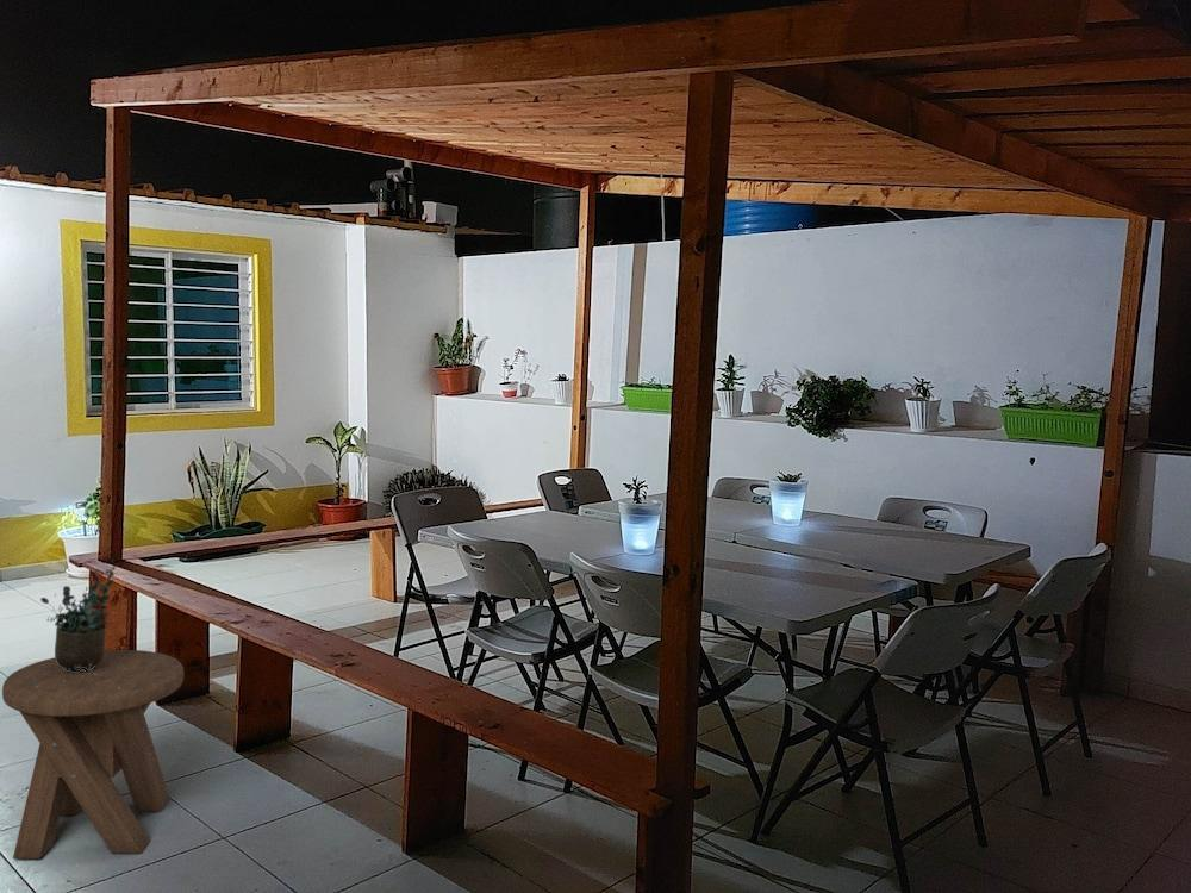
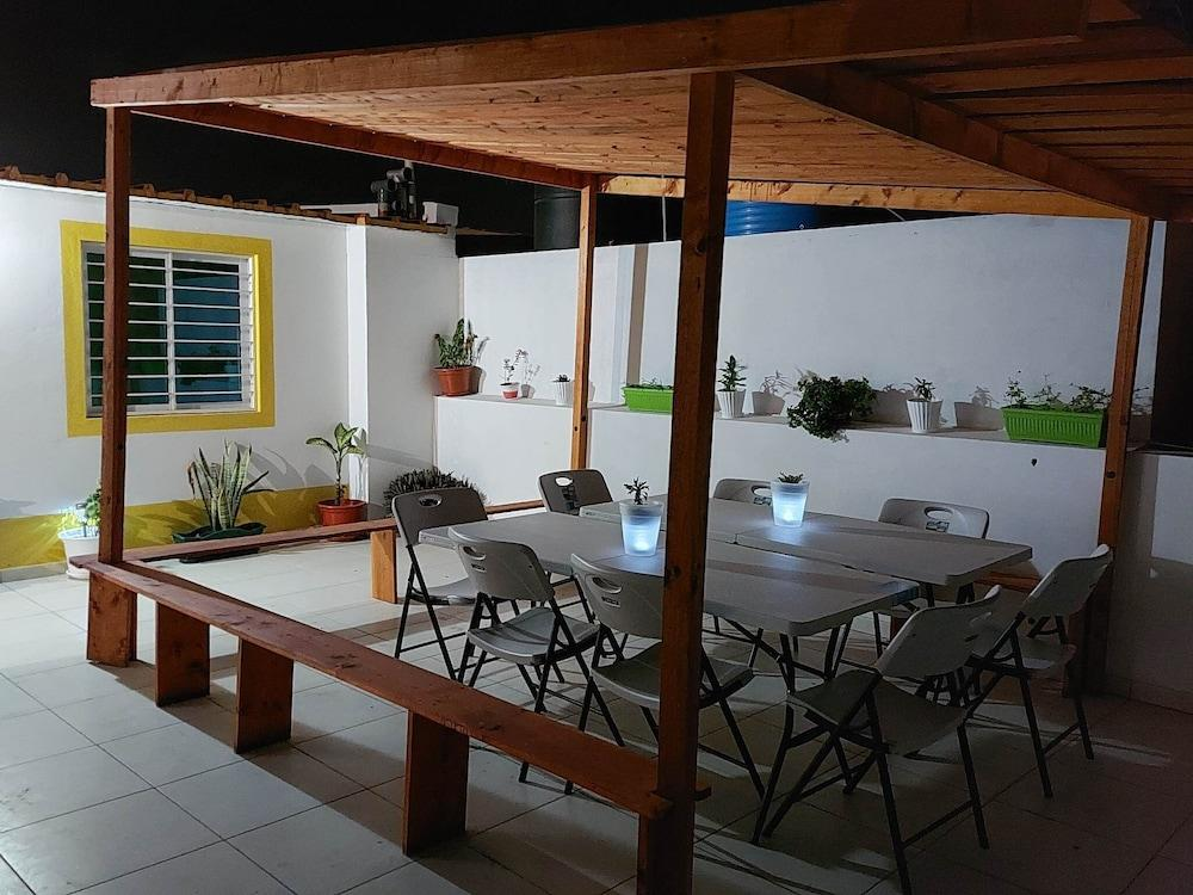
- music stool (96, 750)
- potted plant (87, 613)
